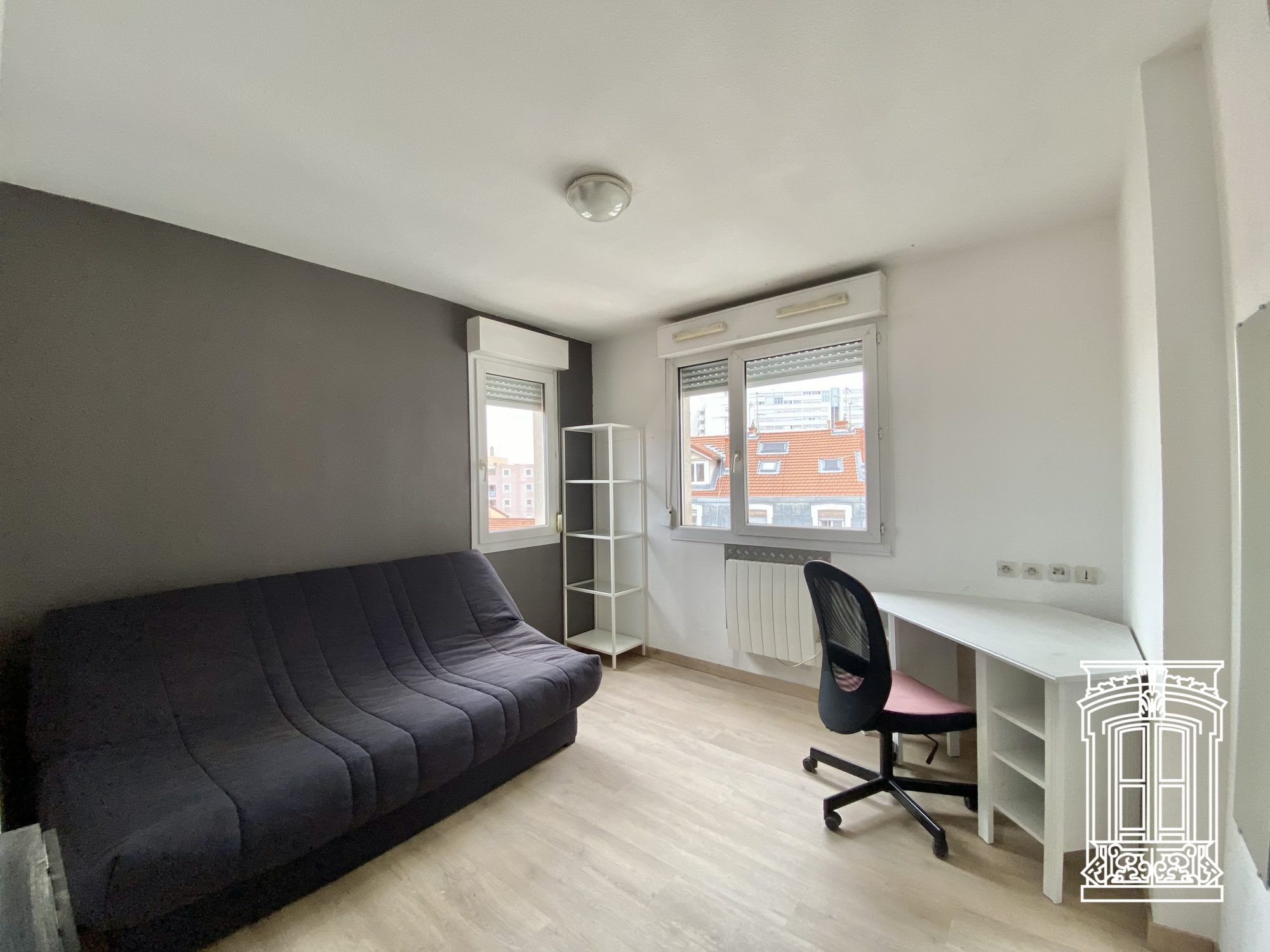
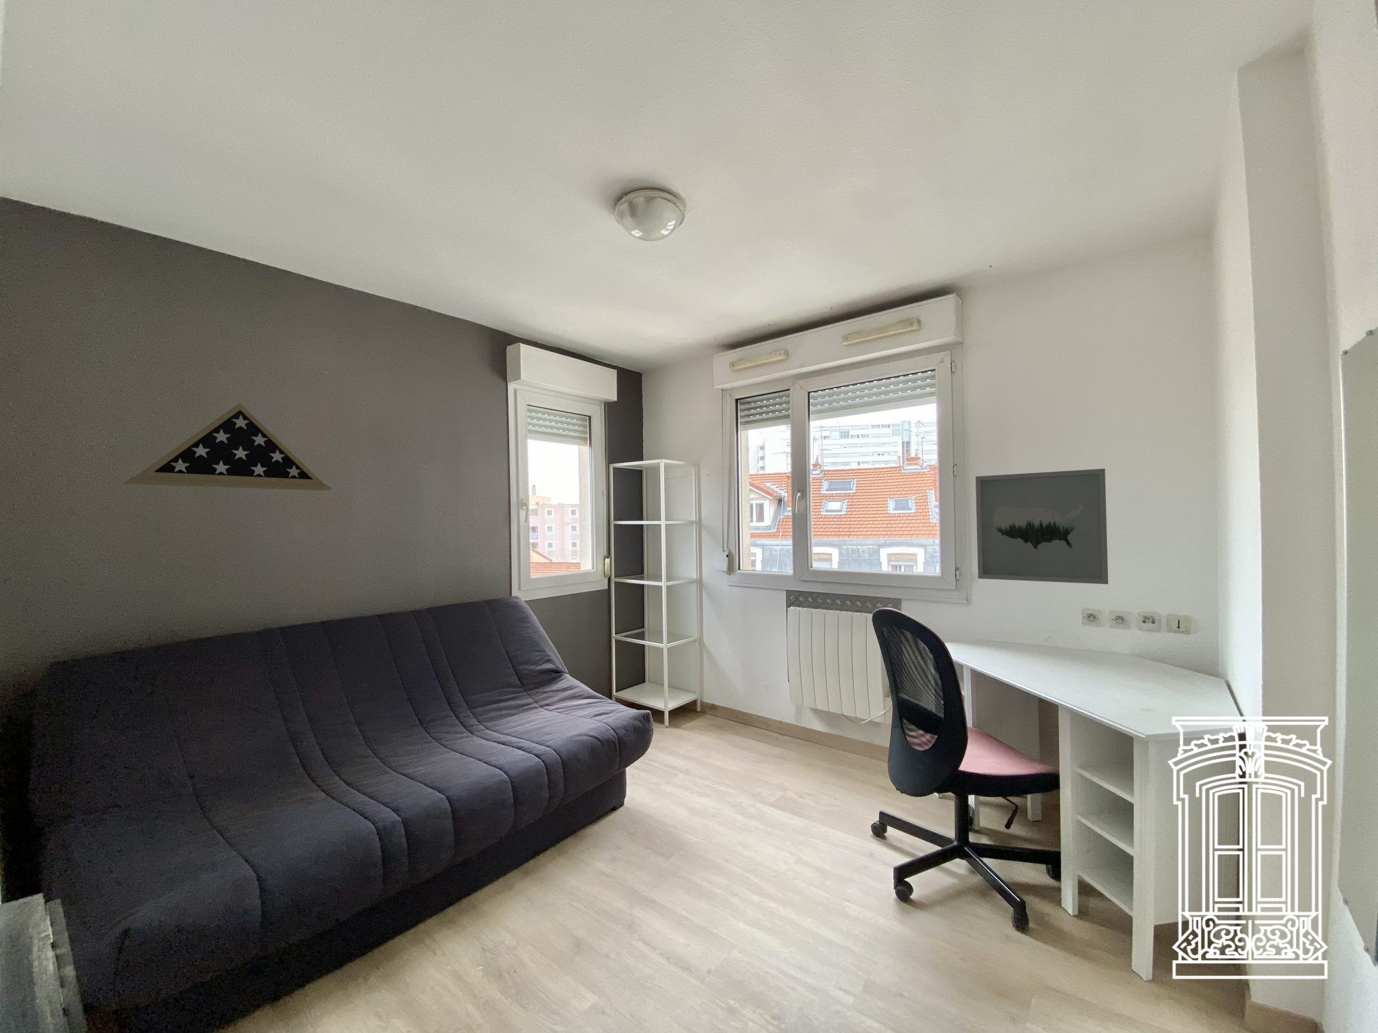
+ display case (239, 446)
+ wall art (1037, 527)
